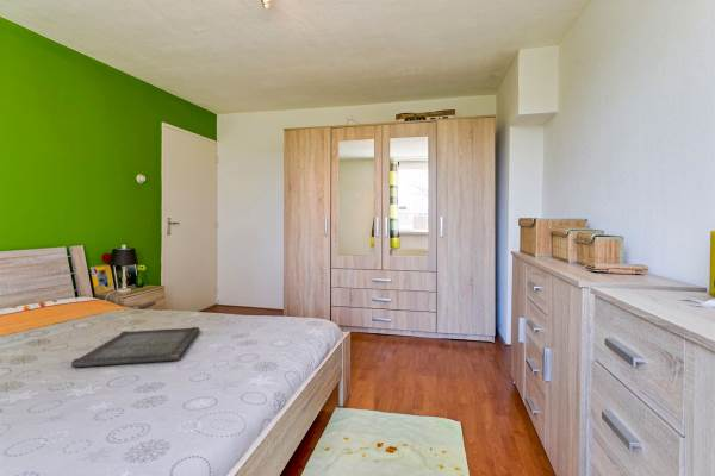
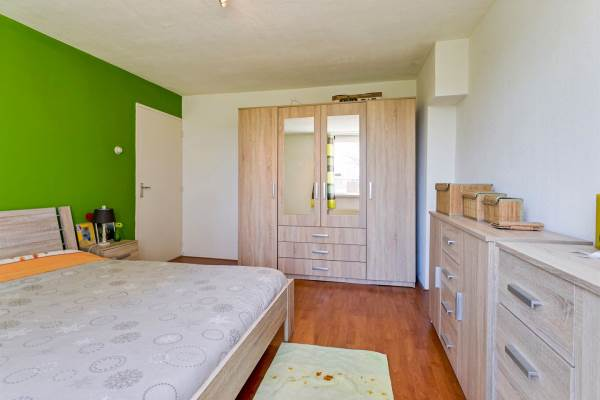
- serving tray (147, 344)
